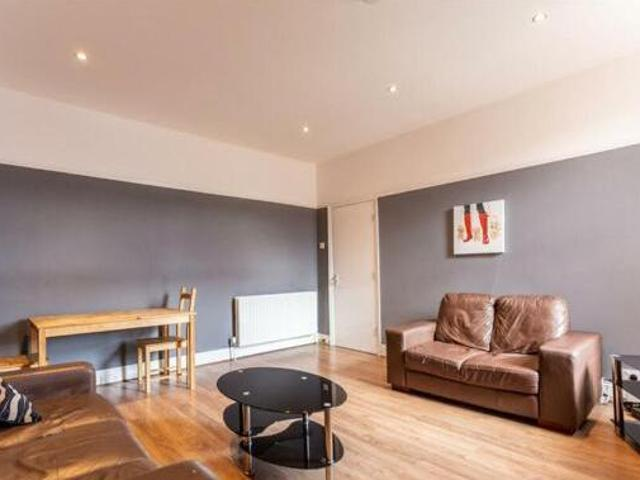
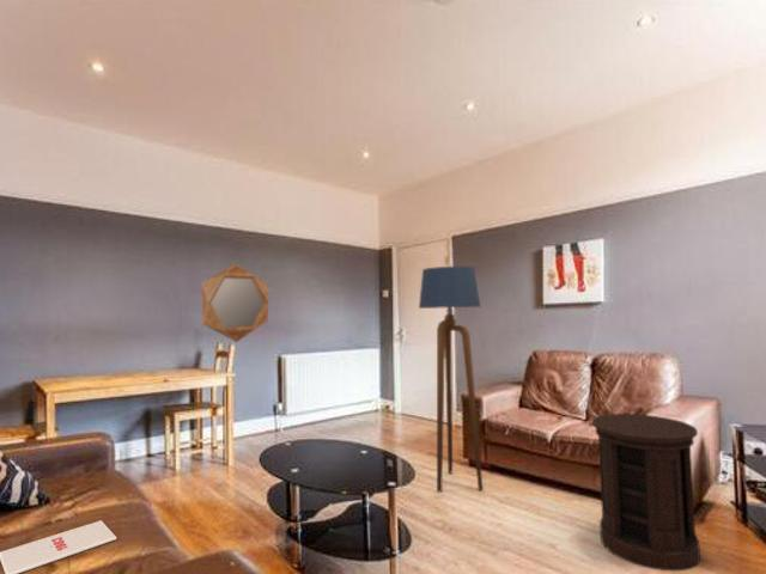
+ floor lamp (450, 373)
+ magazine (59, 545)
+ side table (644, 484)
+ home mirror (237, 303)
